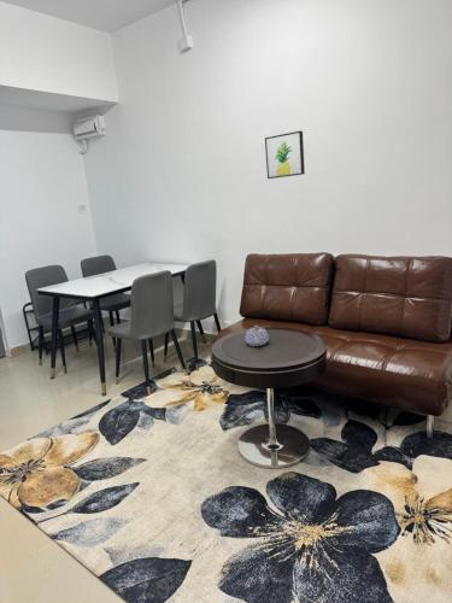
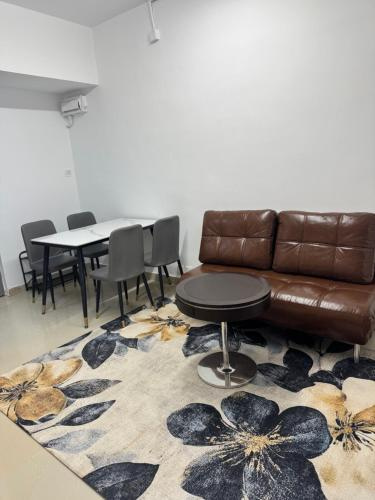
- teapot (256, 334)
- wall art (284, 156)
